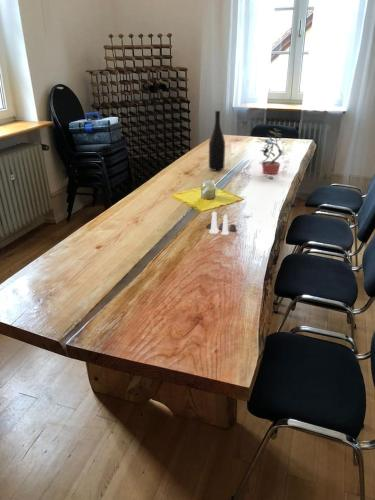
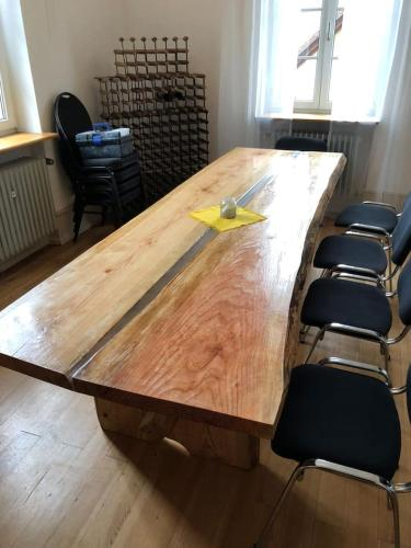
- potted plant (270, 152)
- salt and pepper shaker set (221, 223)
- wine bottle (217, 141)
